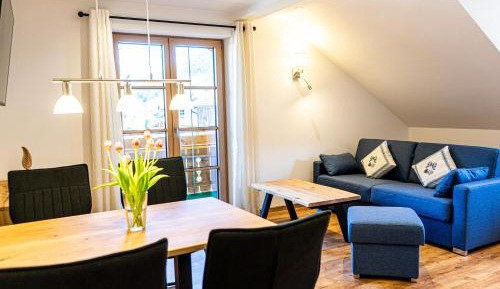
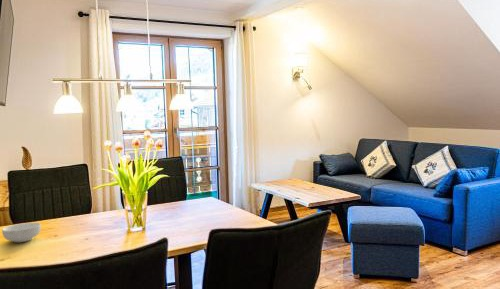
+ cereal bowl (22, 233)
